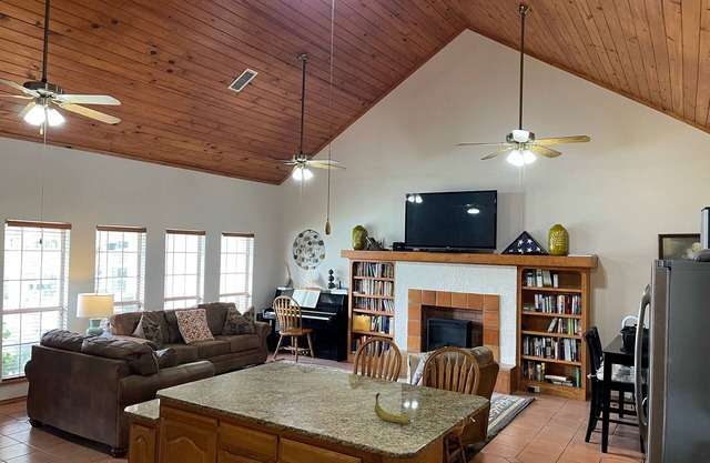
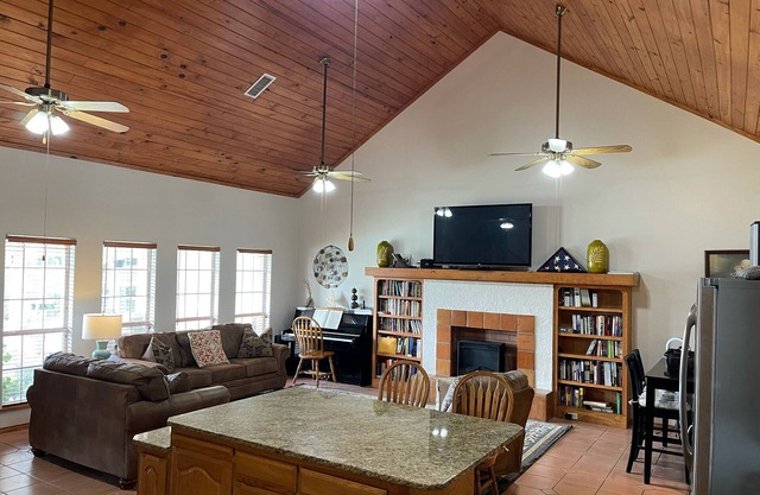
- banana (392, 414)
